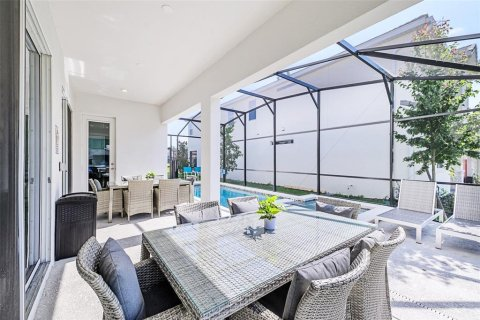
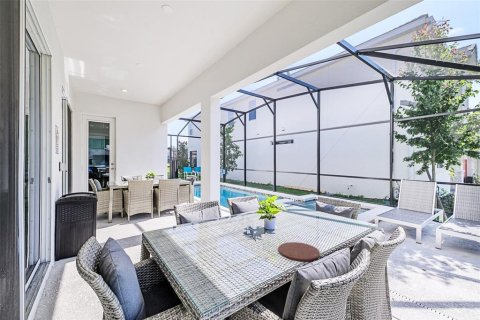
+ plate (298, 250)
